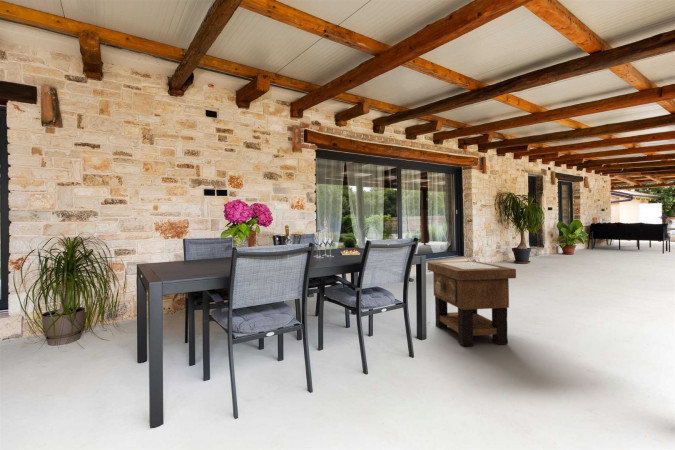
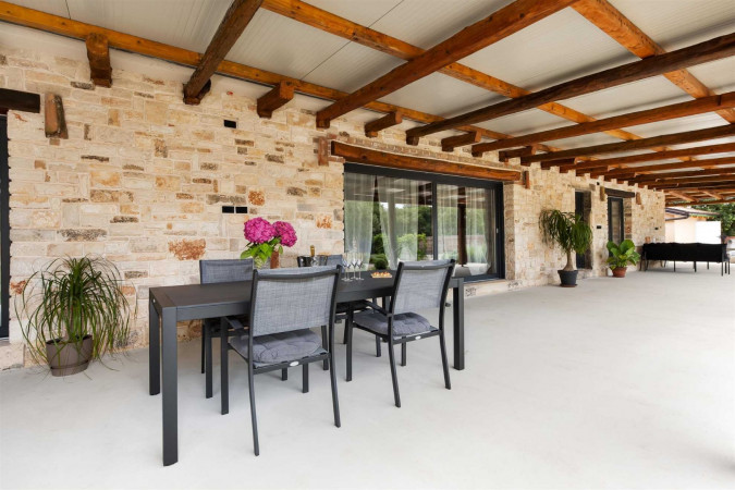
- side table (465, 299)
